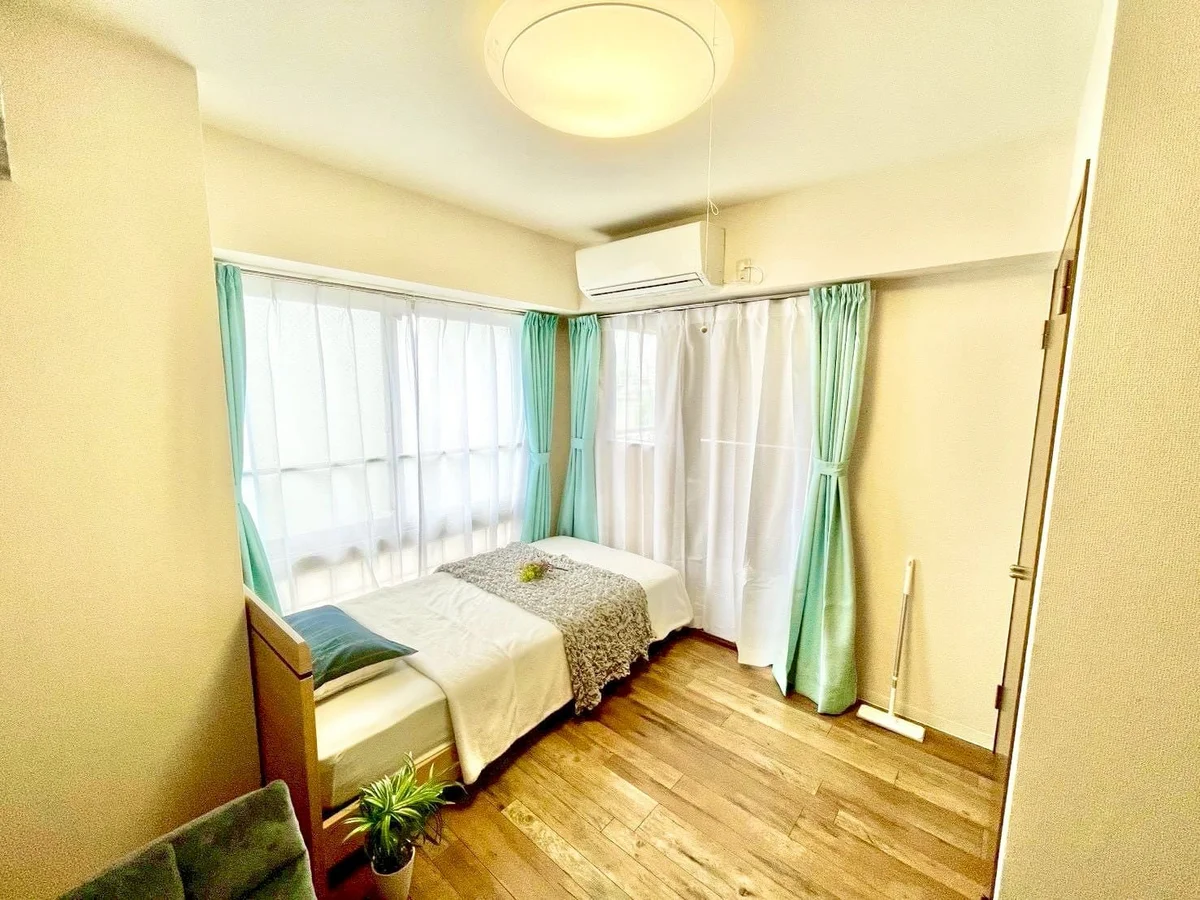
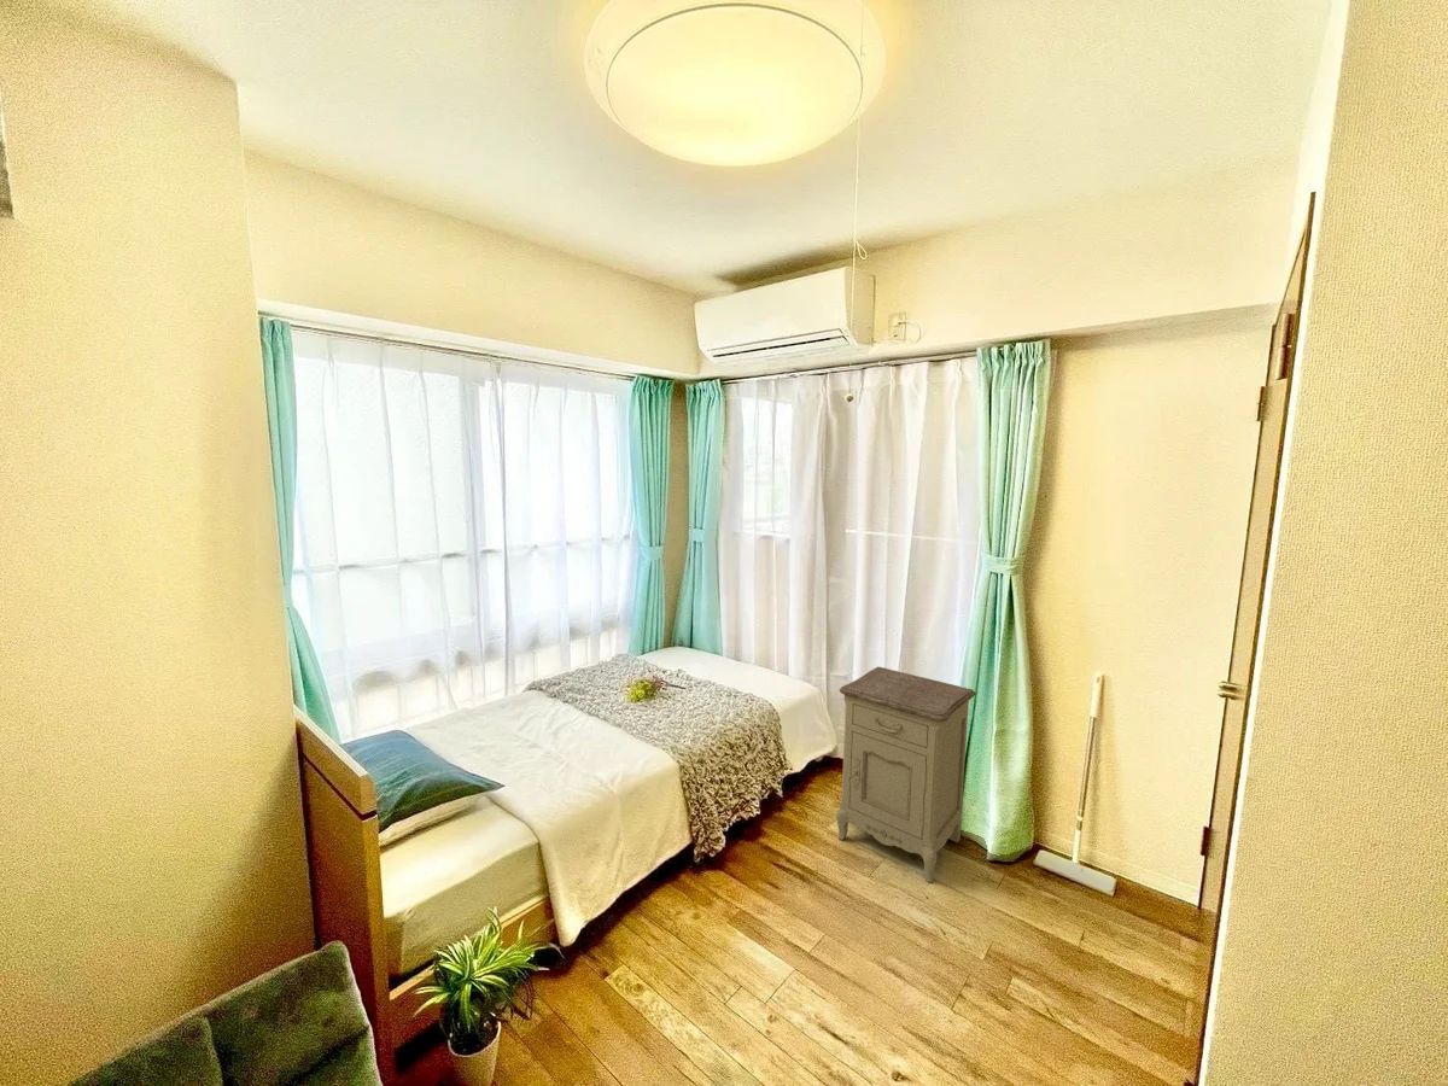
+ nightstand (899, 767)
